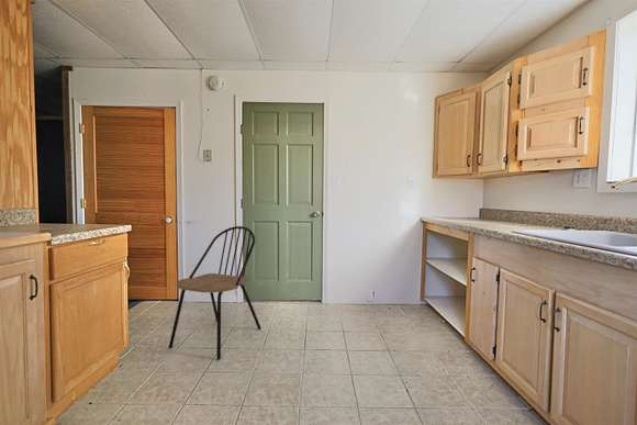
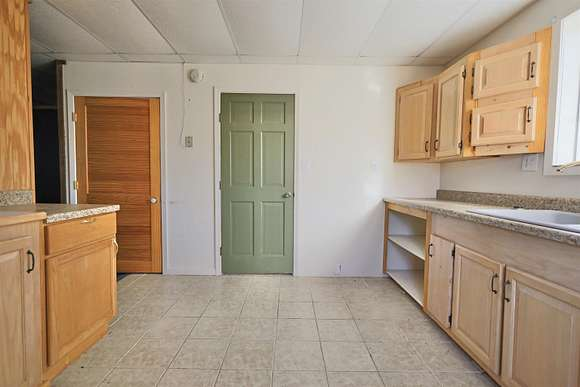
- dining chair (217, 283)
